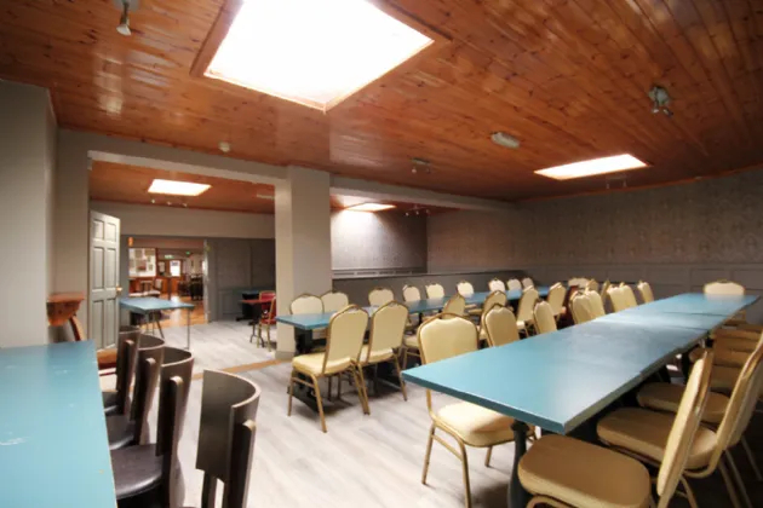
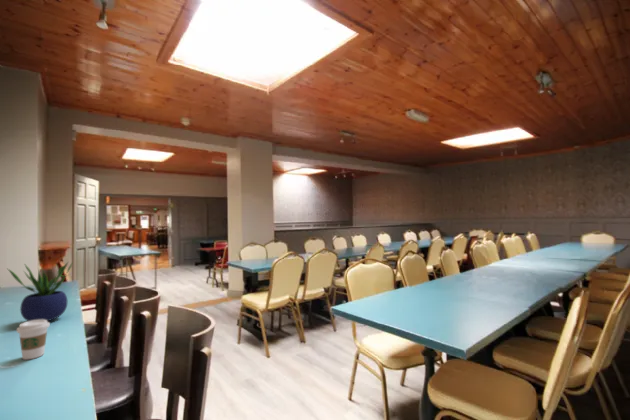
+ potted plant (41, 290)
+ coffee cup (33, 339)
